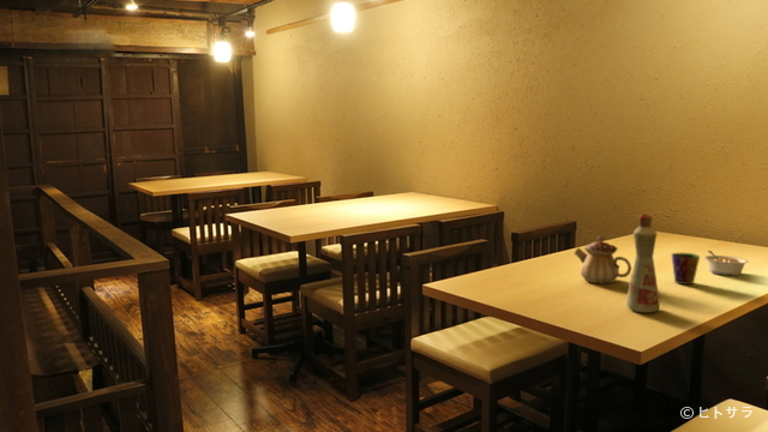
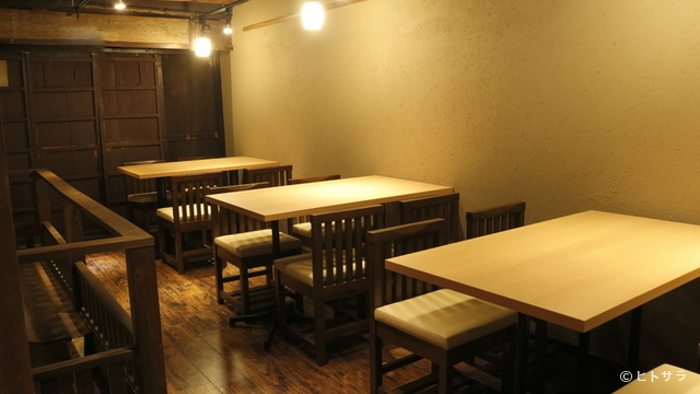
- legume (722, 264)
- bottle (644, 262)
- cup (684, 269)
- teapot (602, 258)
